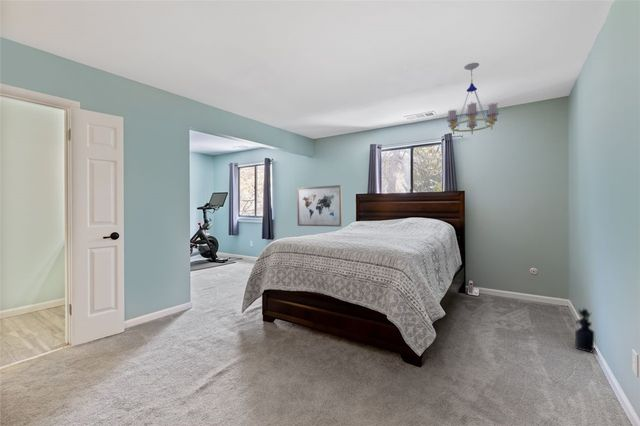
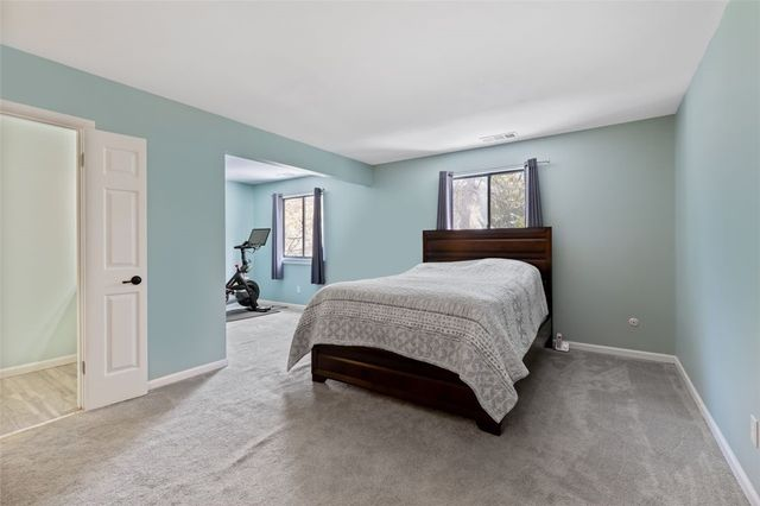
- wall art (318, 206)
- chandelier (467, 97)
- vase (584, 327)
